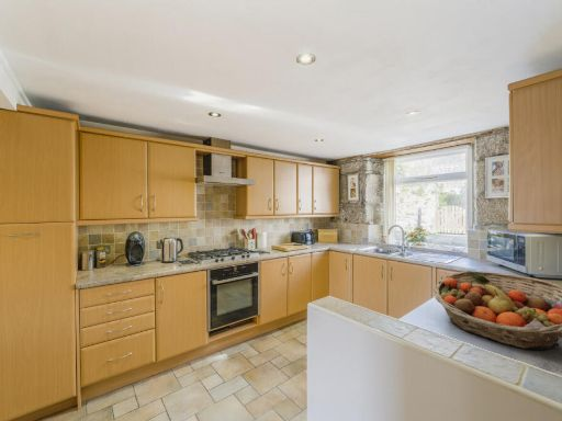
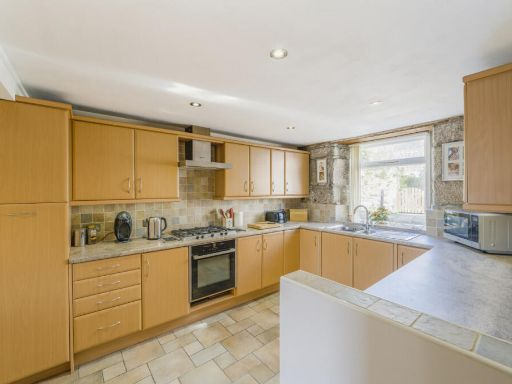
- fruit basket (498, 304)
